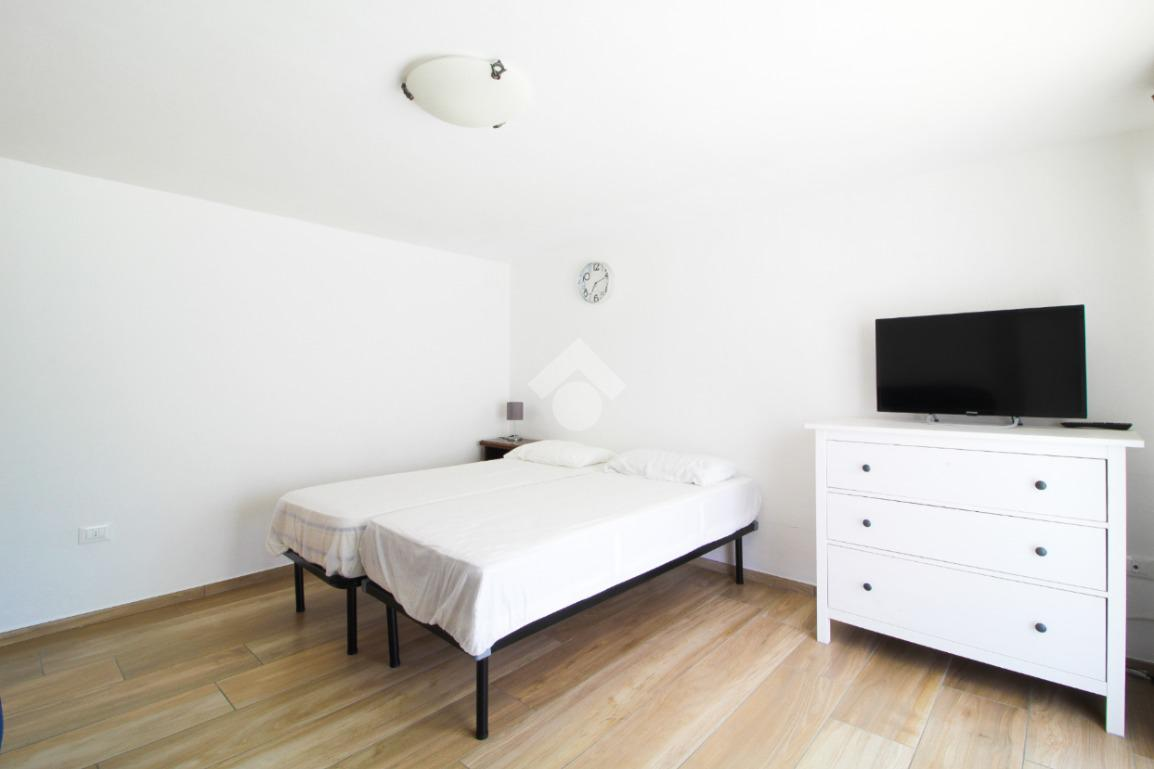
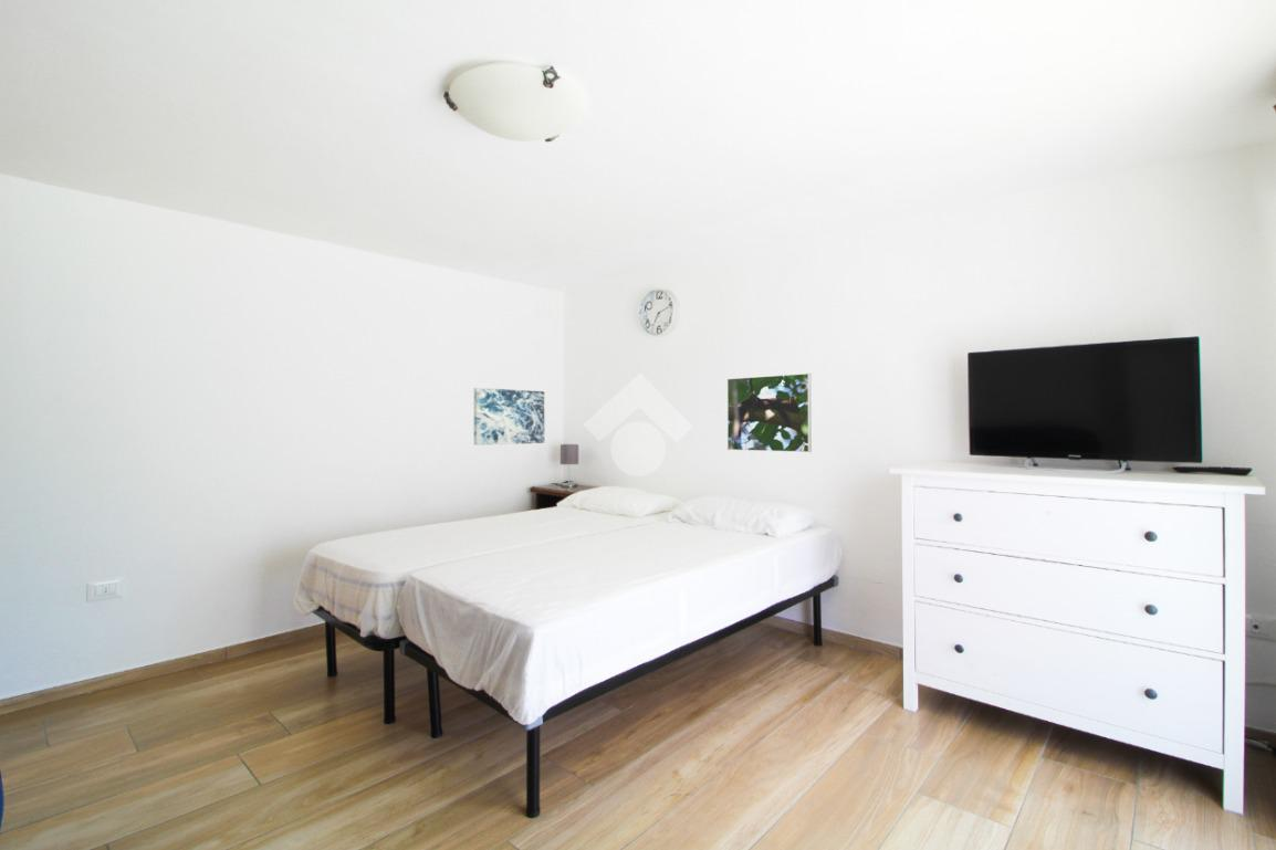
+ wall art (510, 417)
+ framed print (766, 413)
